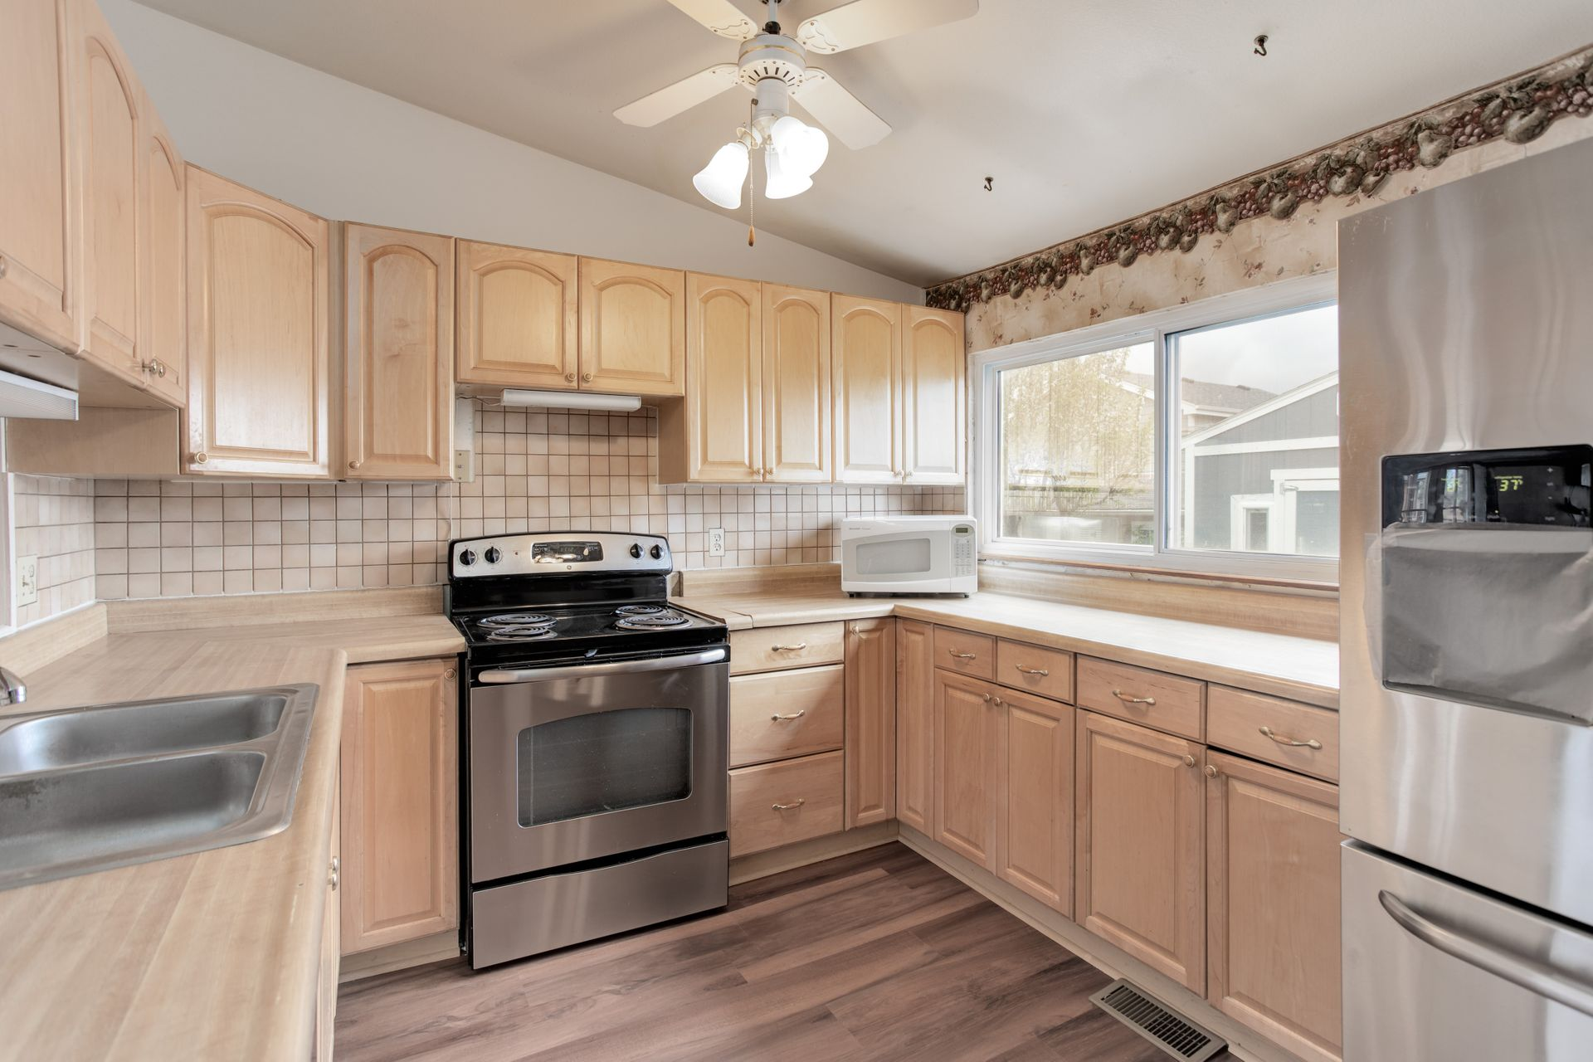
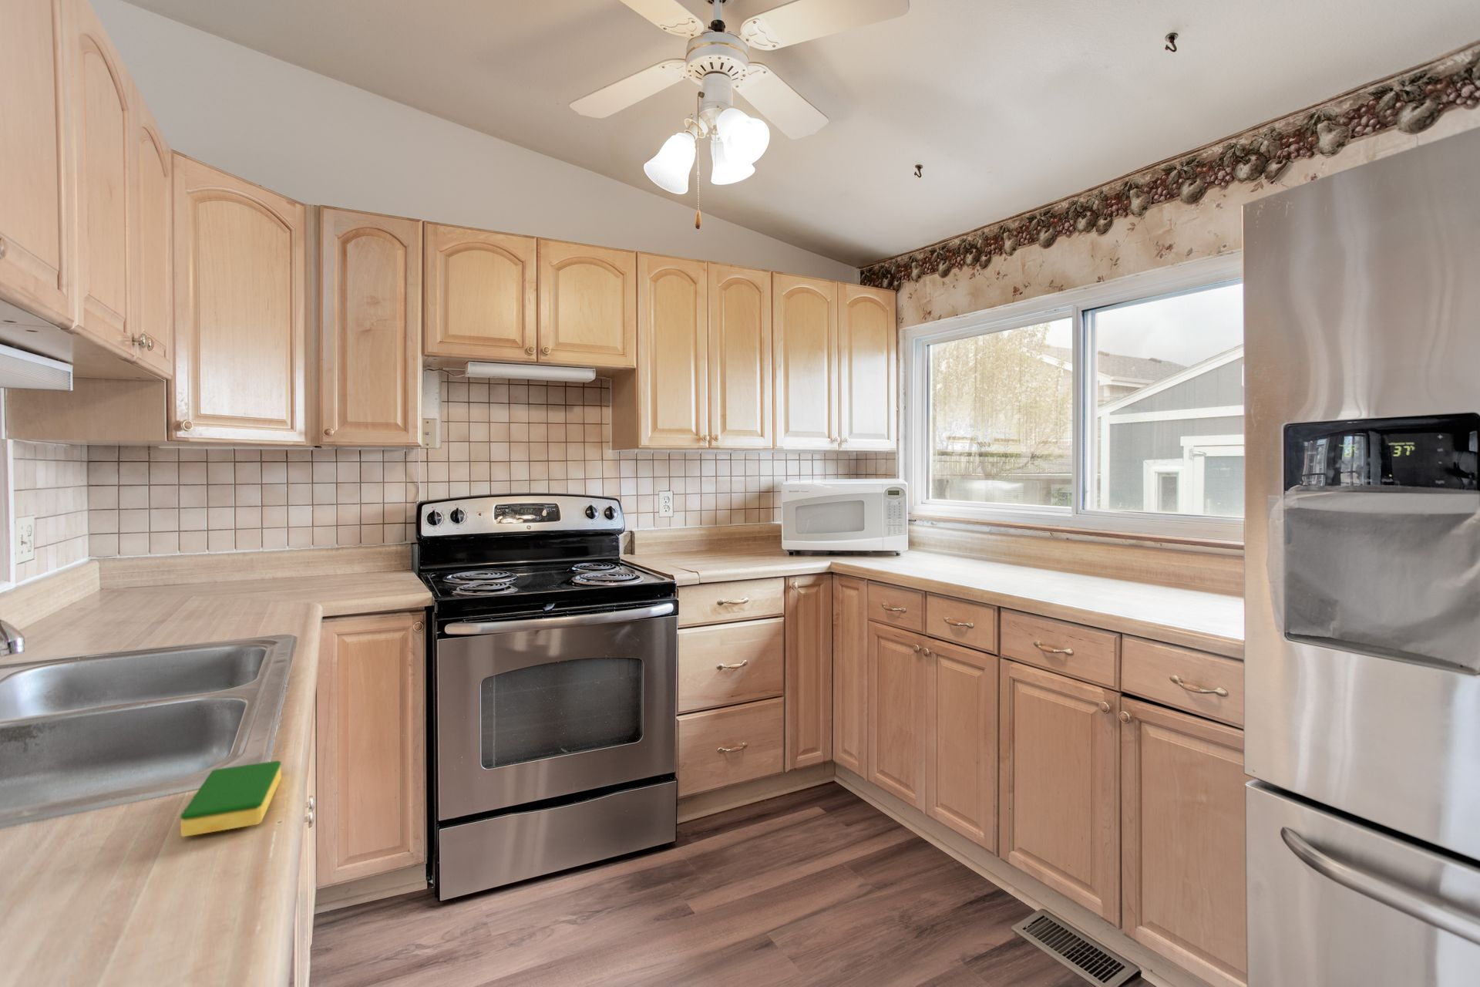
+ dish sponge (236, 795)
